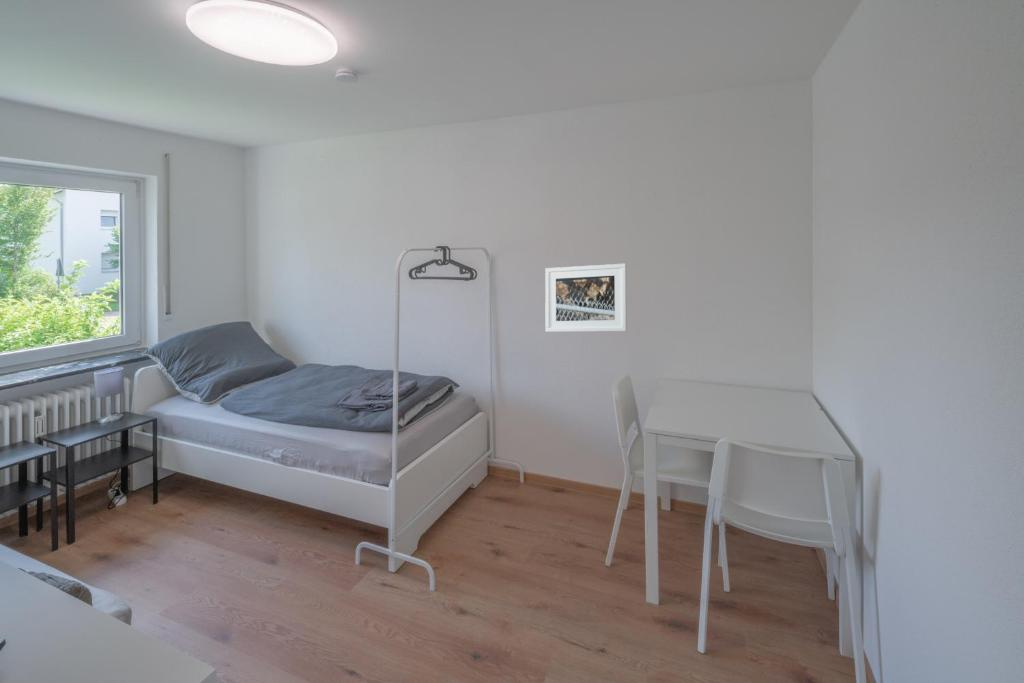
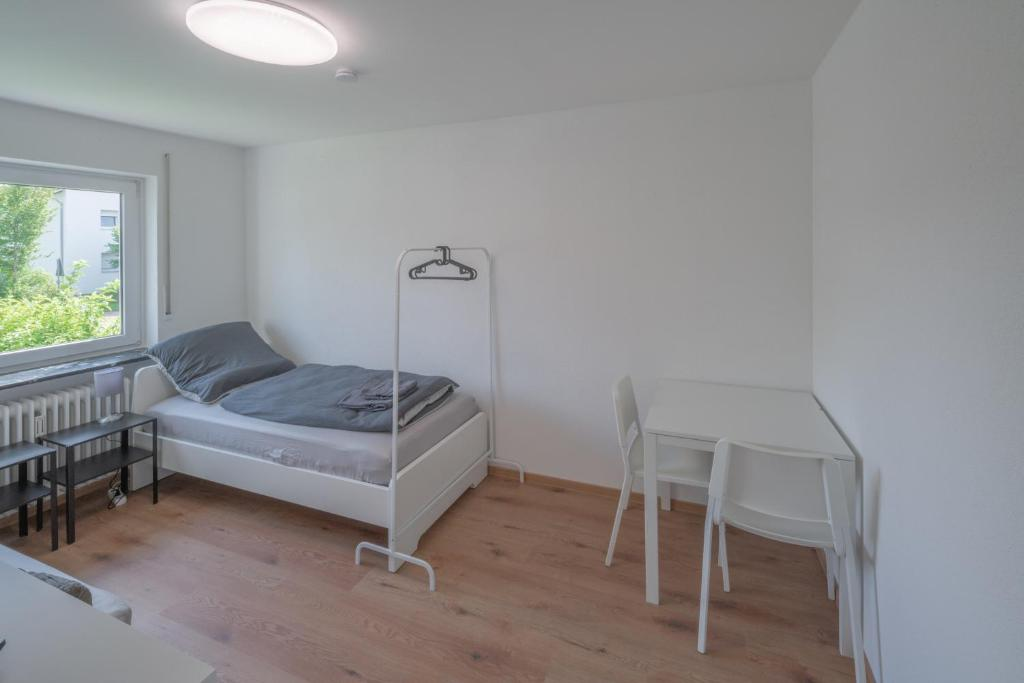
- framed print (584, 298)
